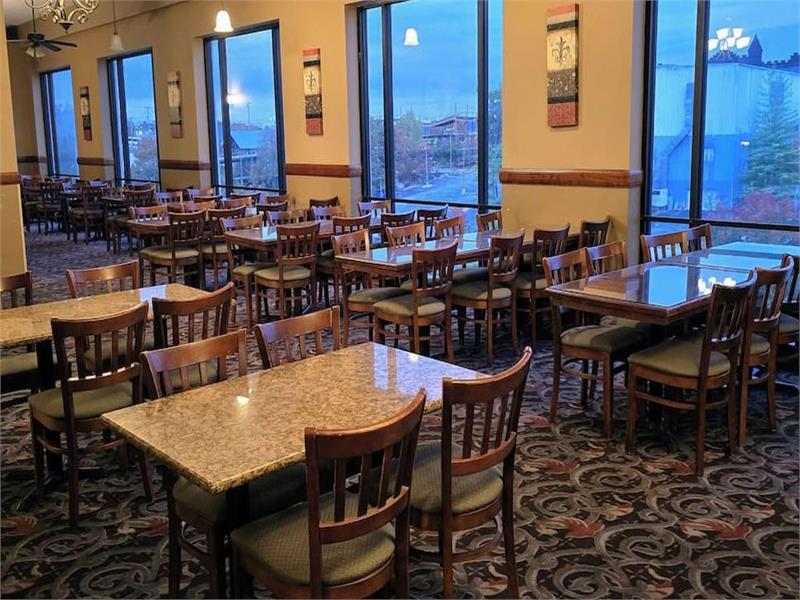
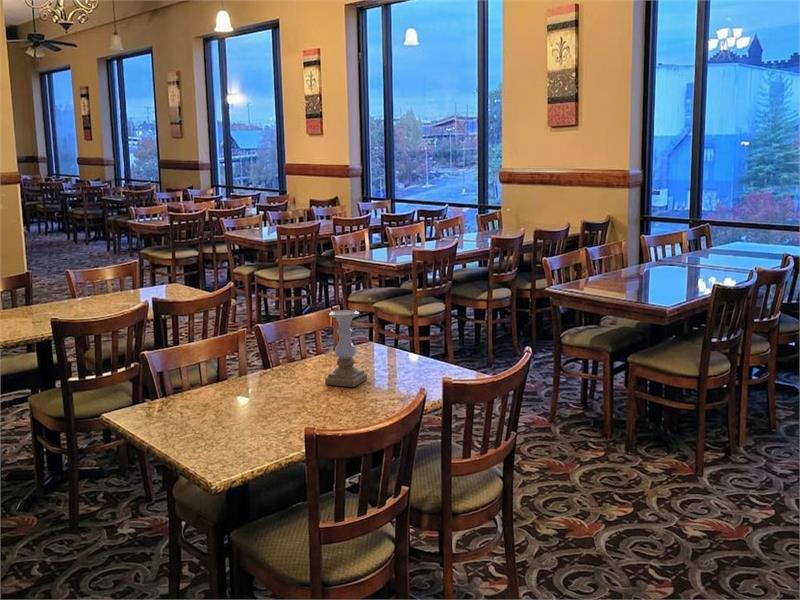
+ candle holder (345, 347)
